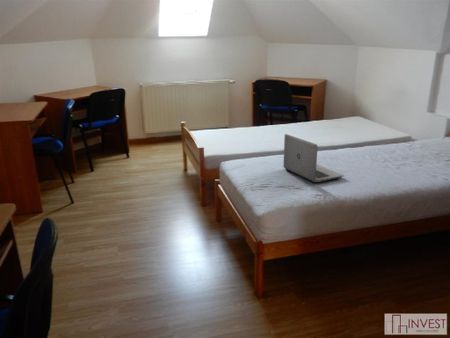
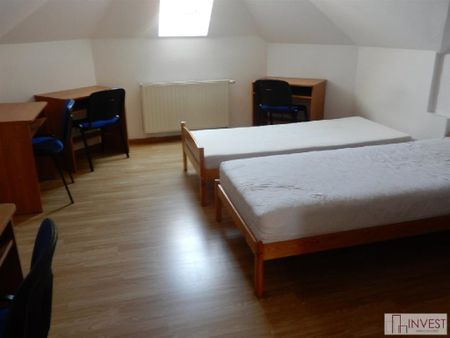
- laptop (313, 155)
